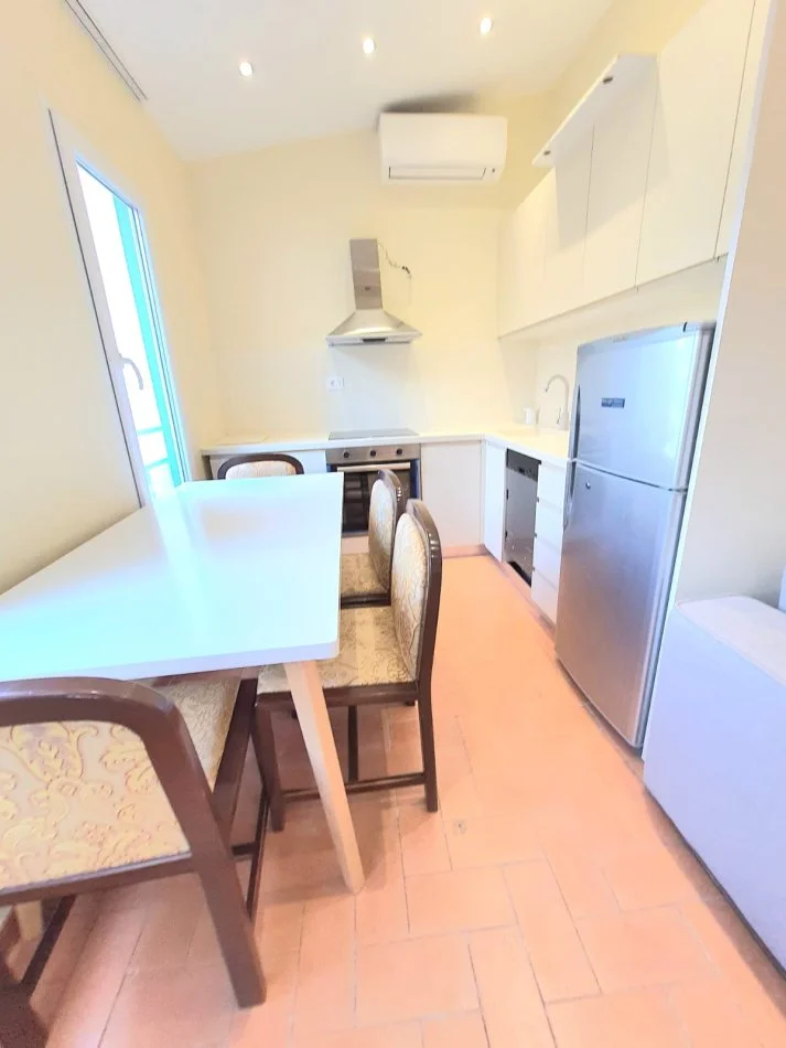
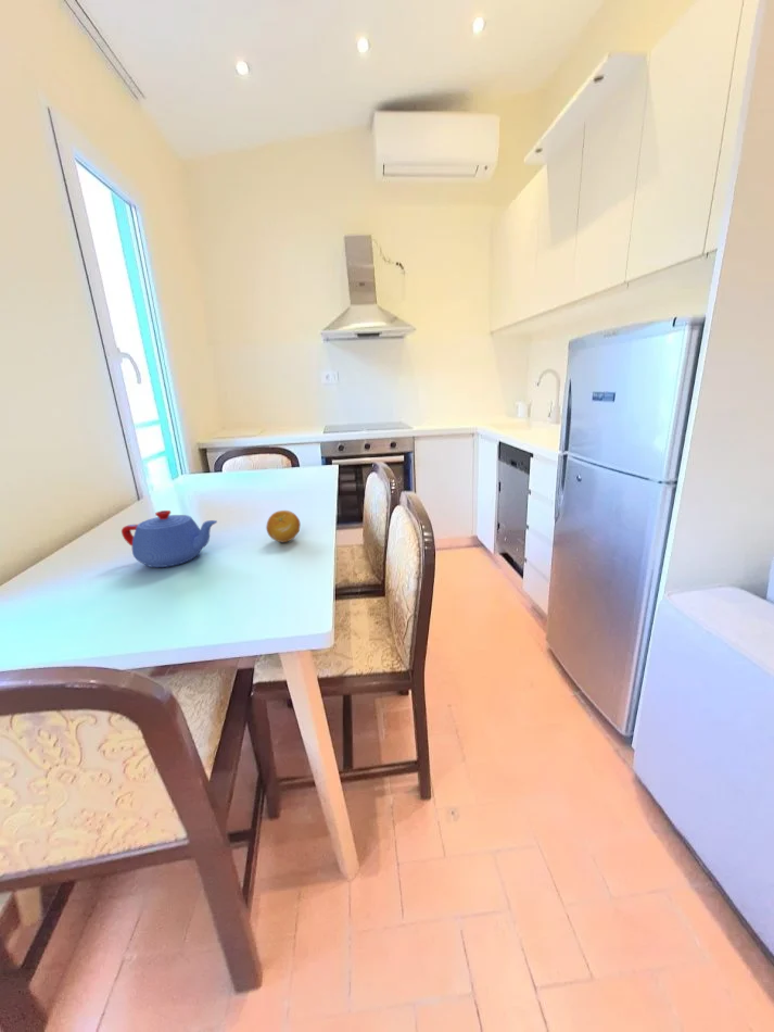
+ fruit (282, 526)
+ teapot (170, 536)
